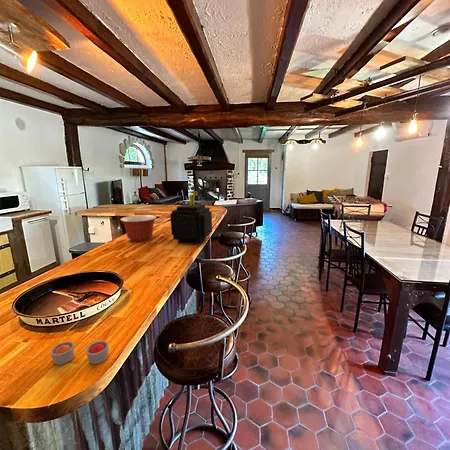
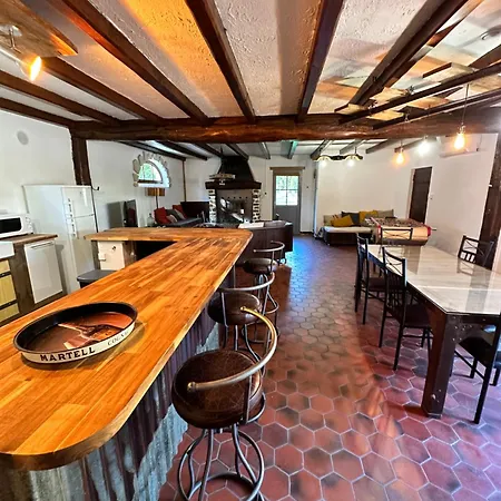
- plant pot (191, 216)
- mixing bowl (139, 228)
- candle (86, 352)
